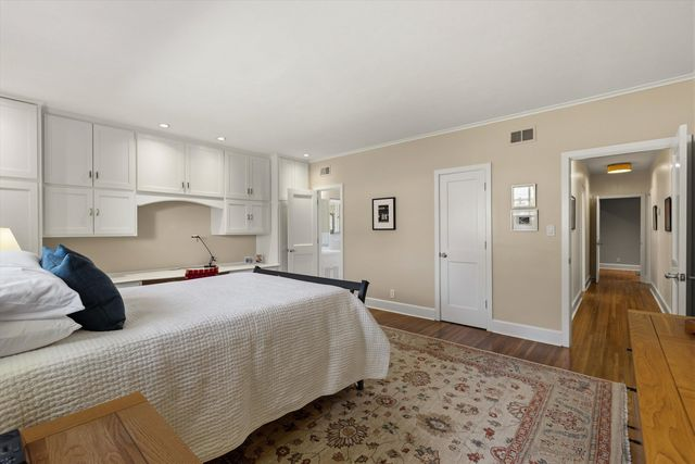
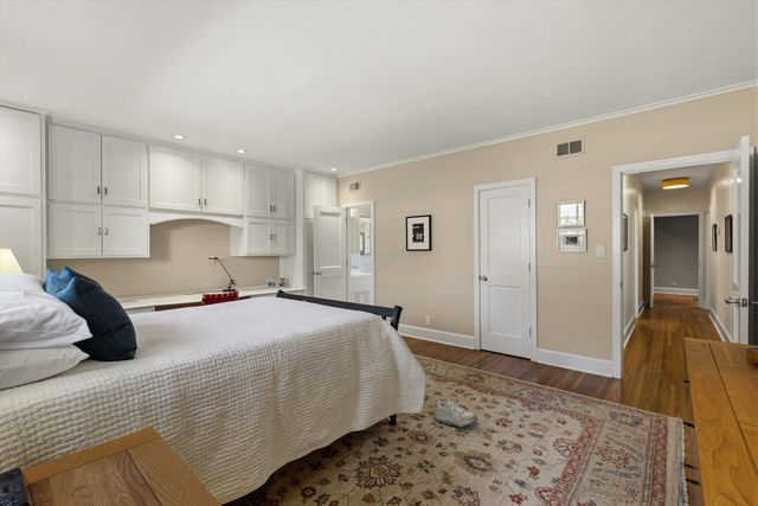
+ shoe (455, 411)
